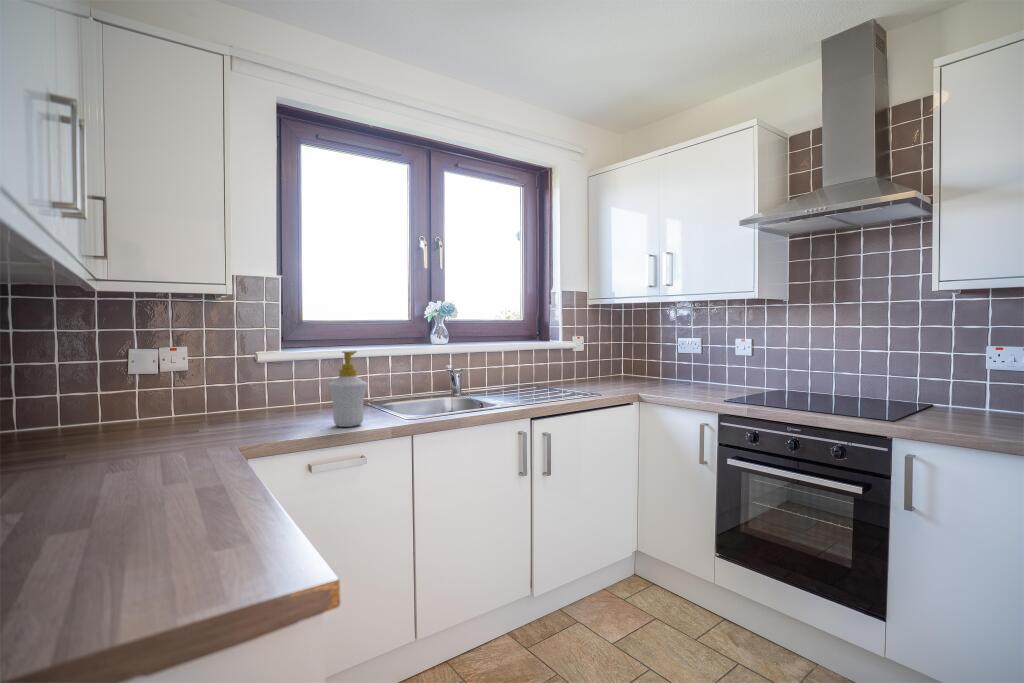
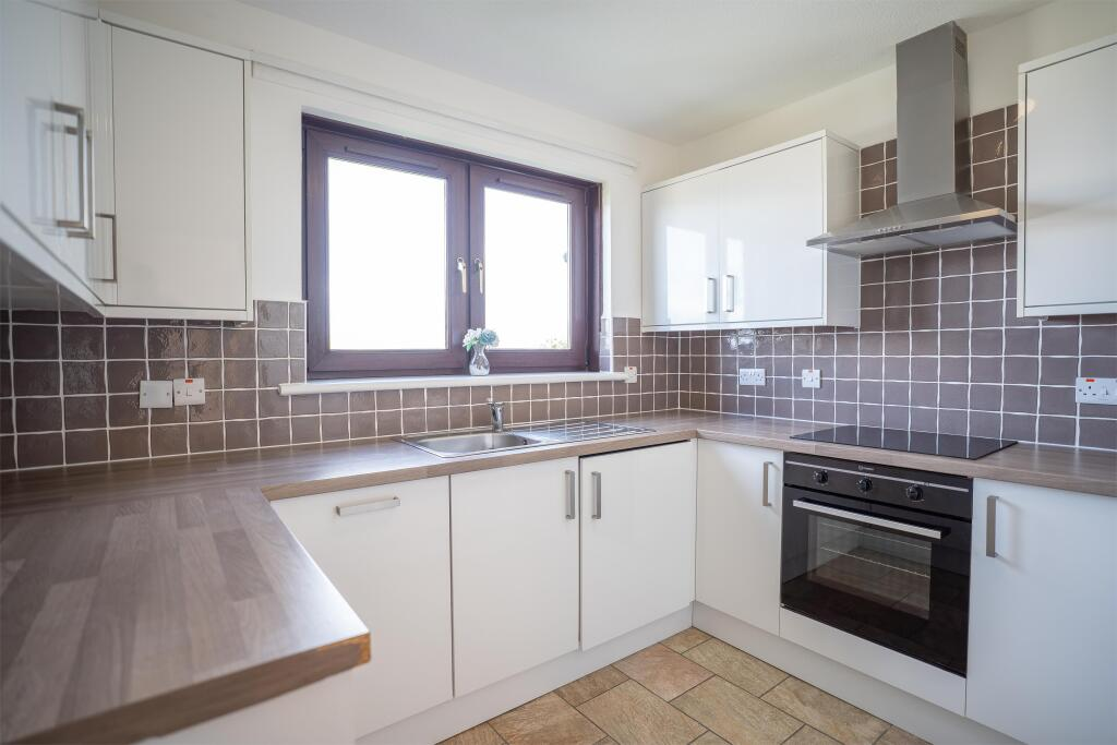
- soap bottle (348, 388)
